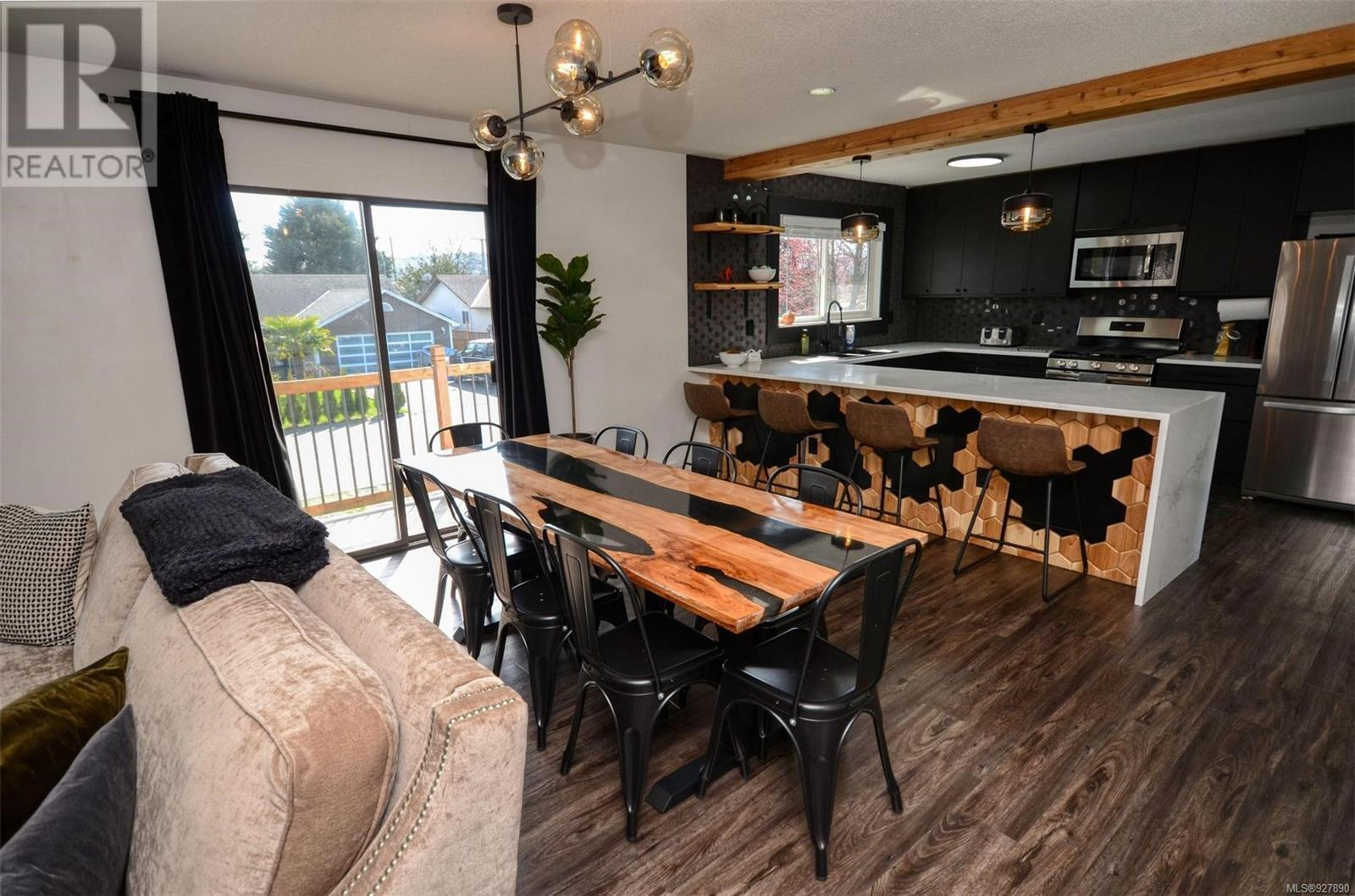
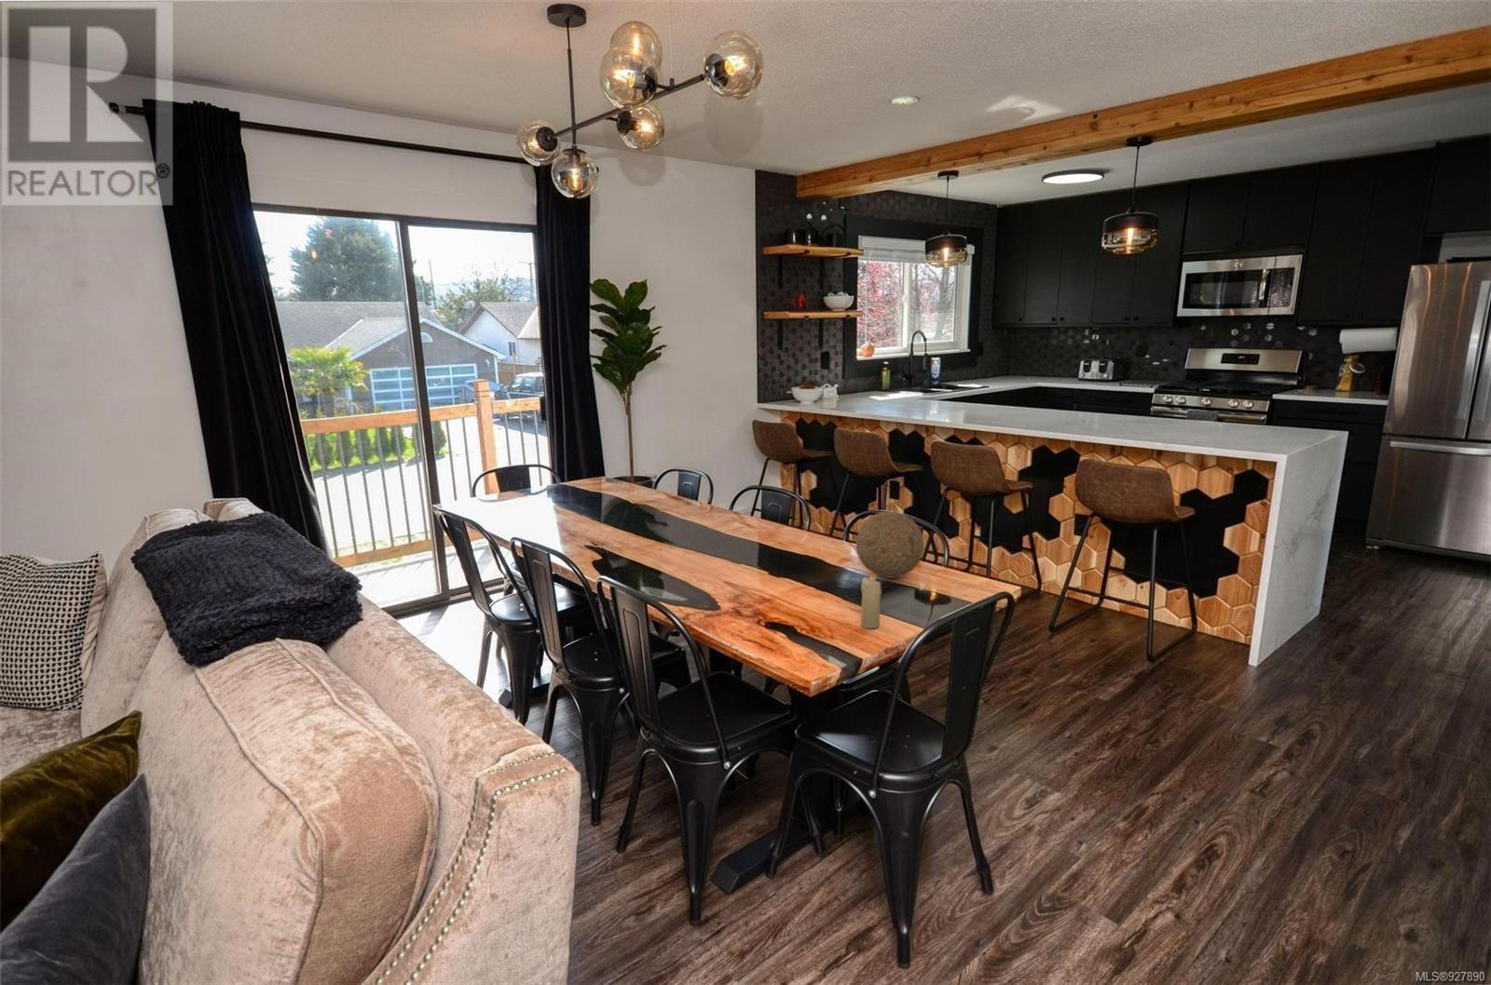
+ decorative ball (889, 544)
+ candle (870, 597)
